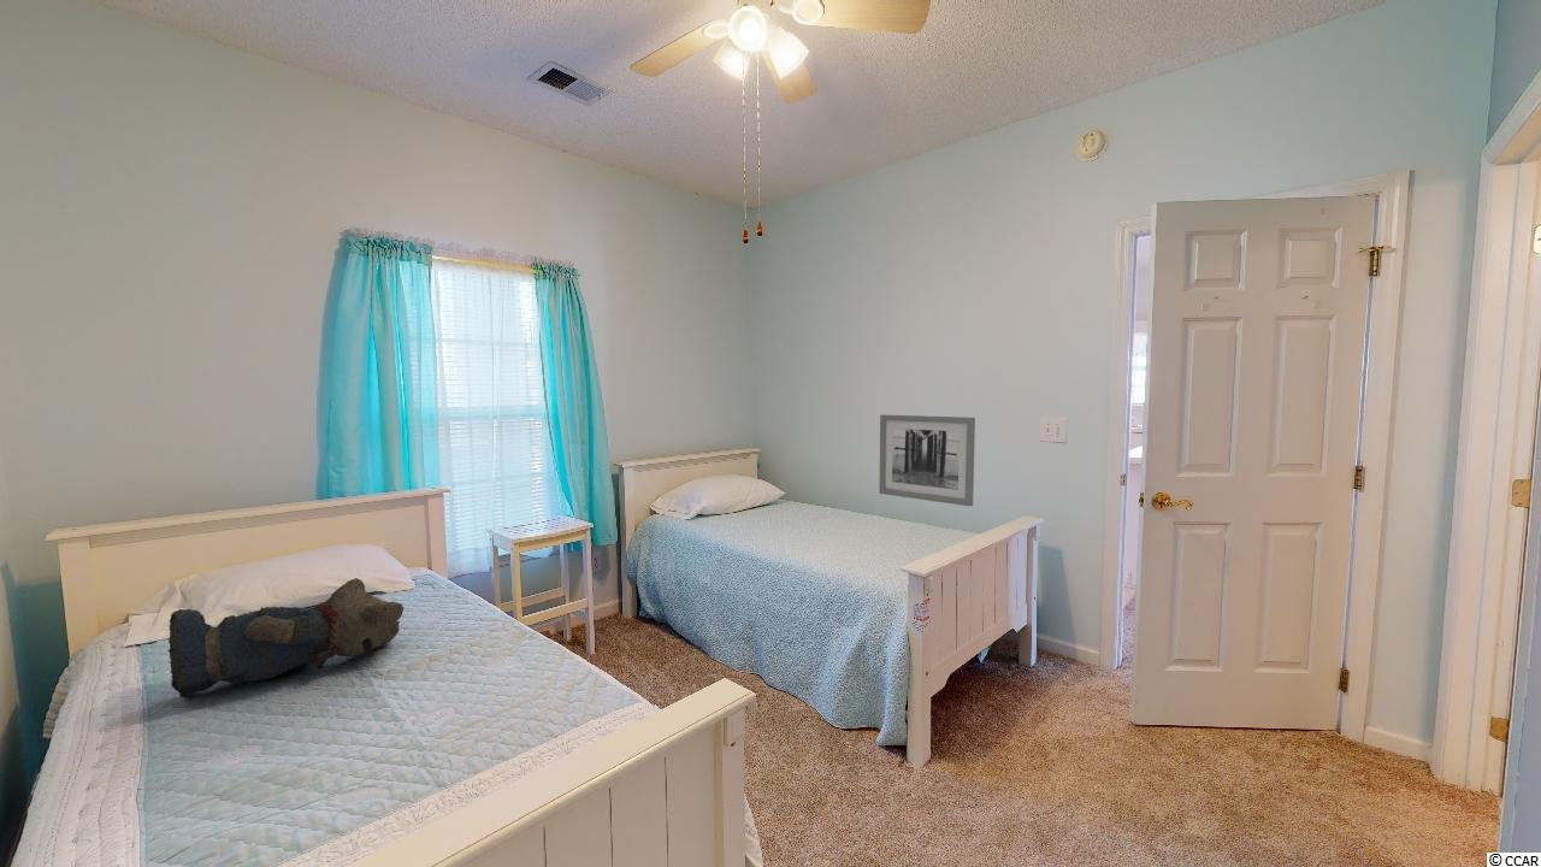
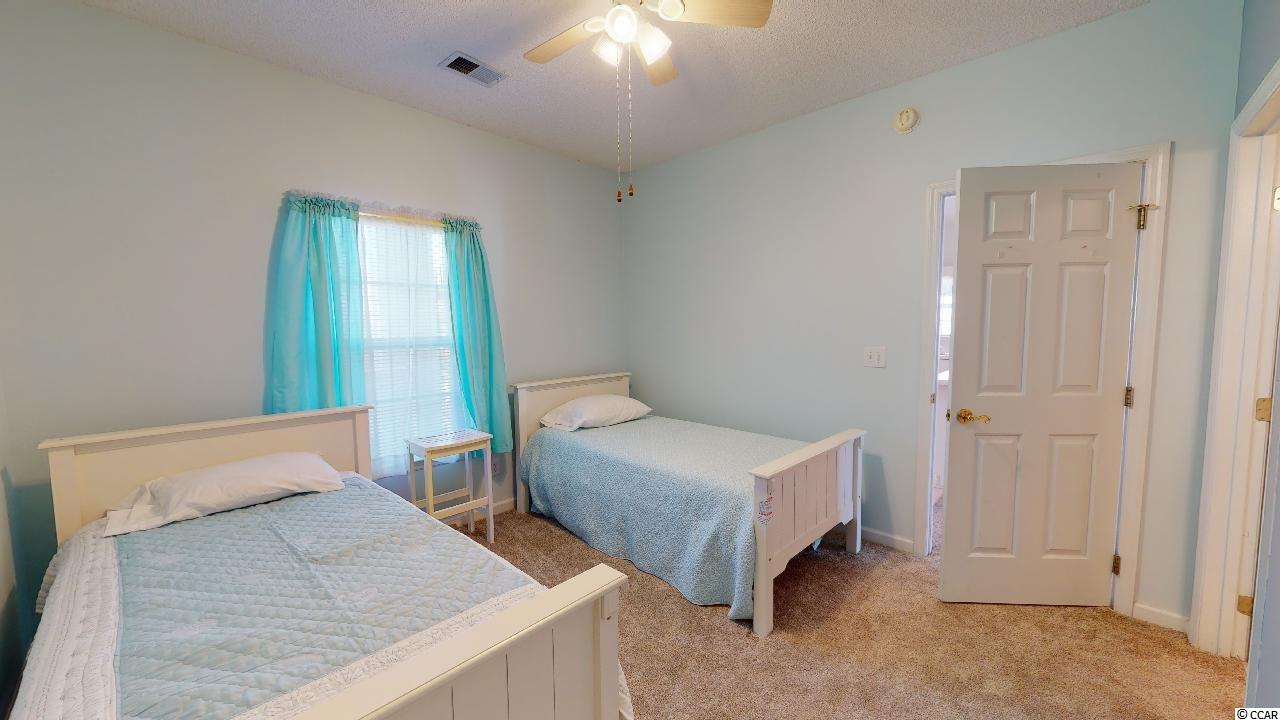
- wall art (923, 458)
- teddy bear (297, 629)
